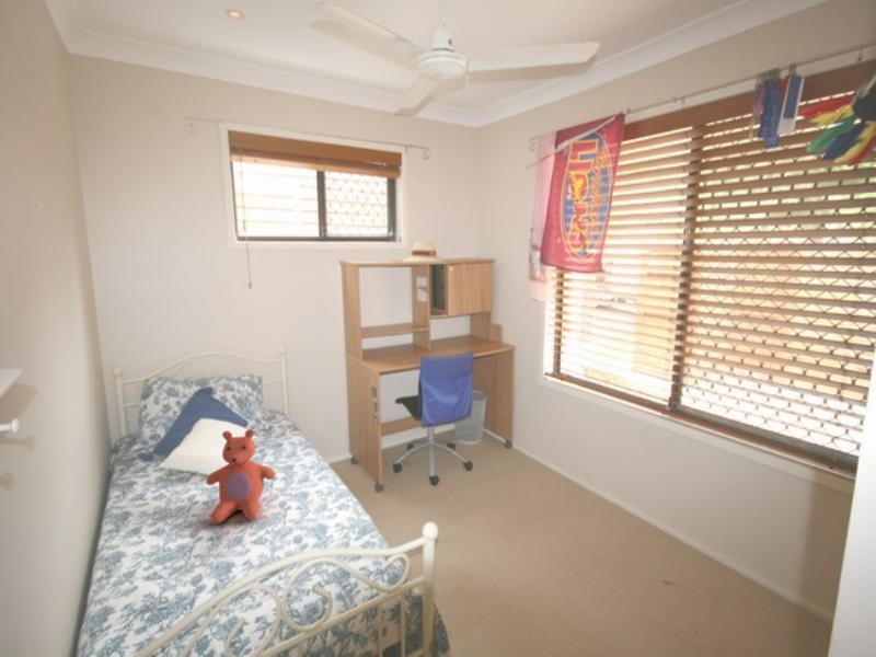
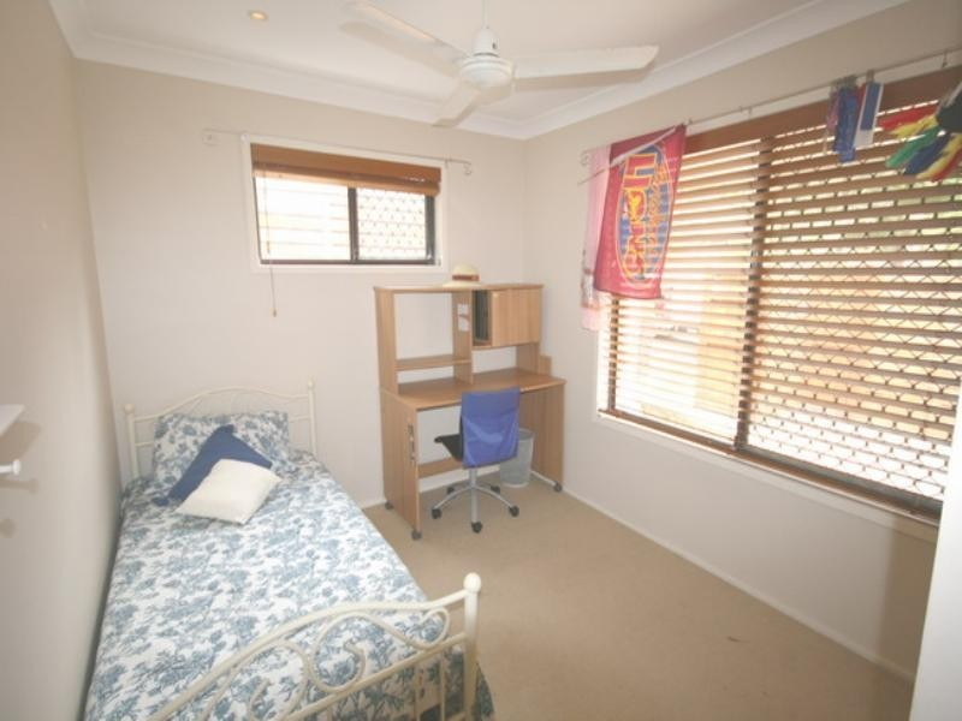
- teddy bear (238, 472)
